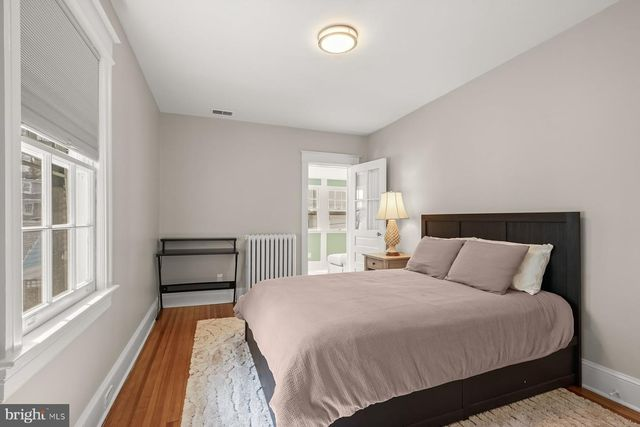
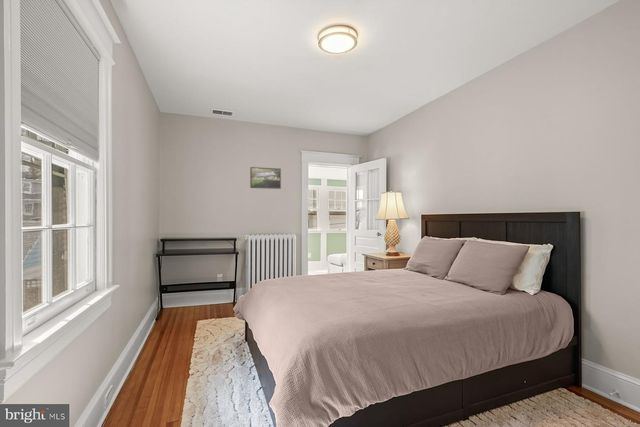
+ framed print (265, 178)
